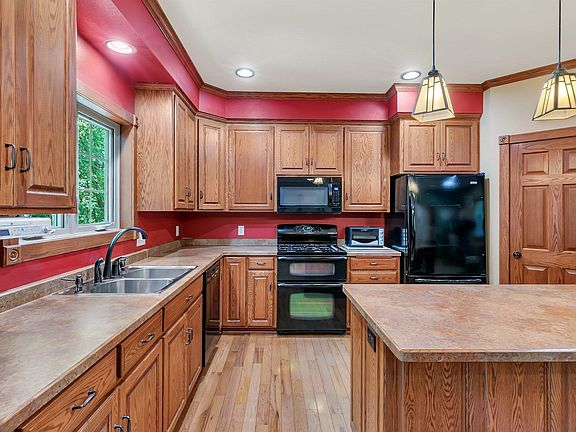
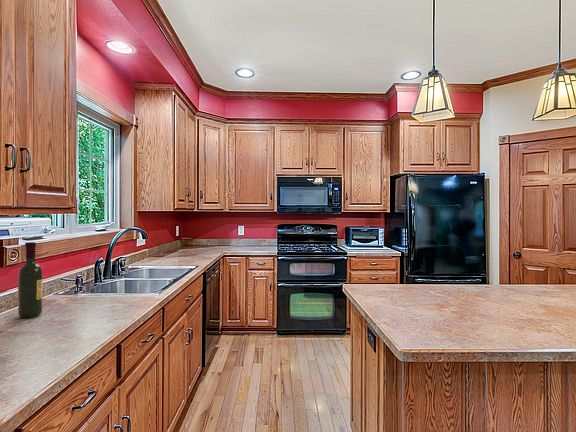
+ wine bottle (30, 279)
